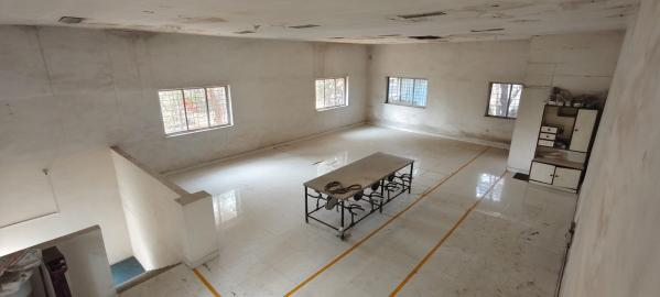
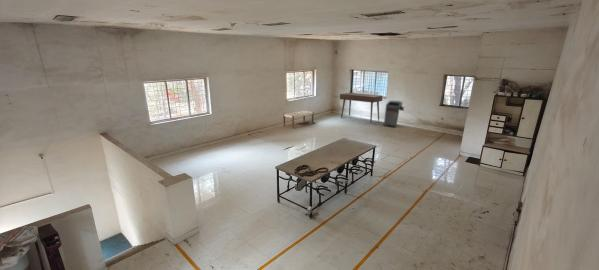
+ trash can (393, 113)
+ bench (298, 116)
+ desk (362, 101)
